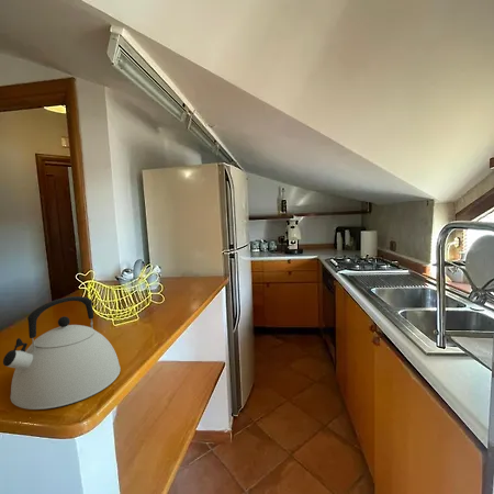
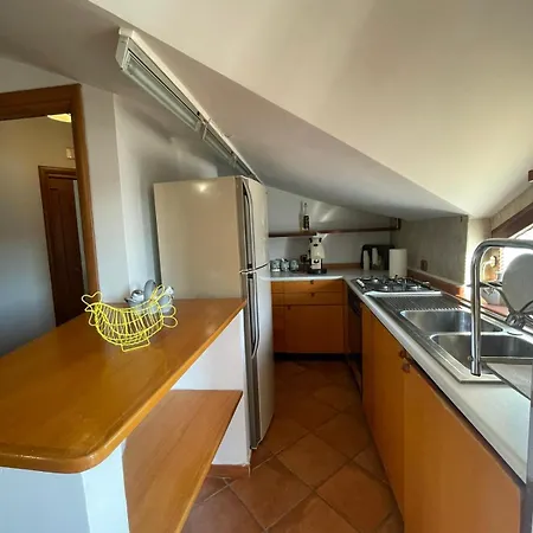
- kettle (63, 340)
